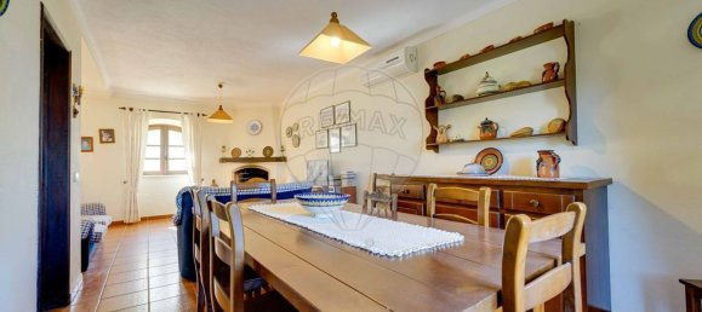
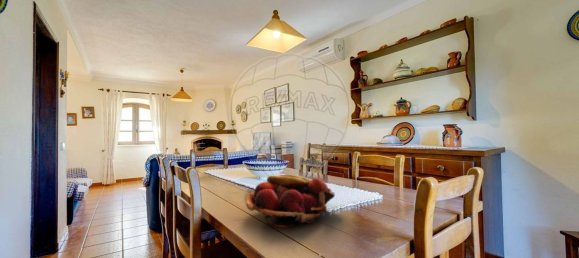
+ fruit basket (289, 195)
